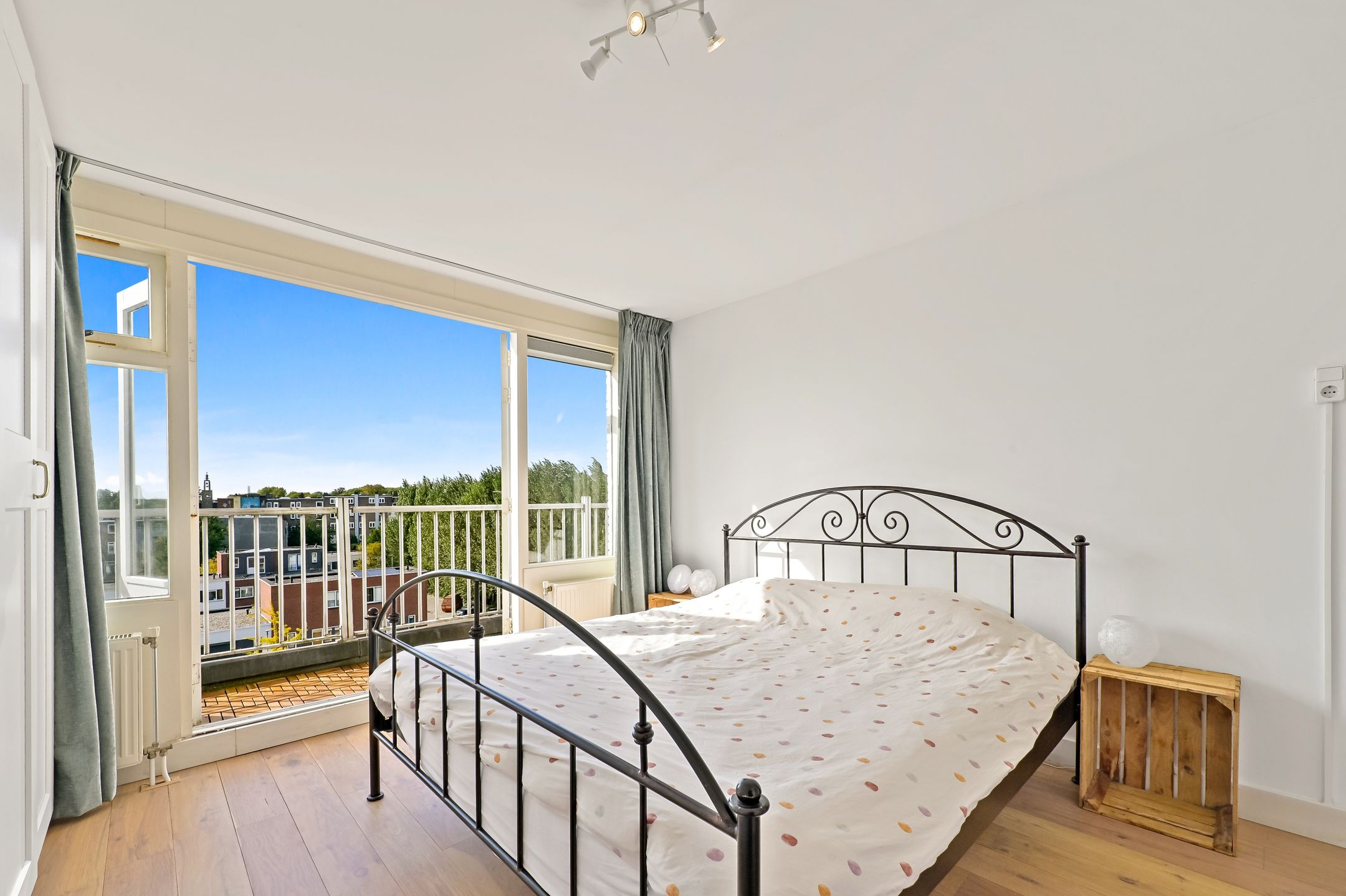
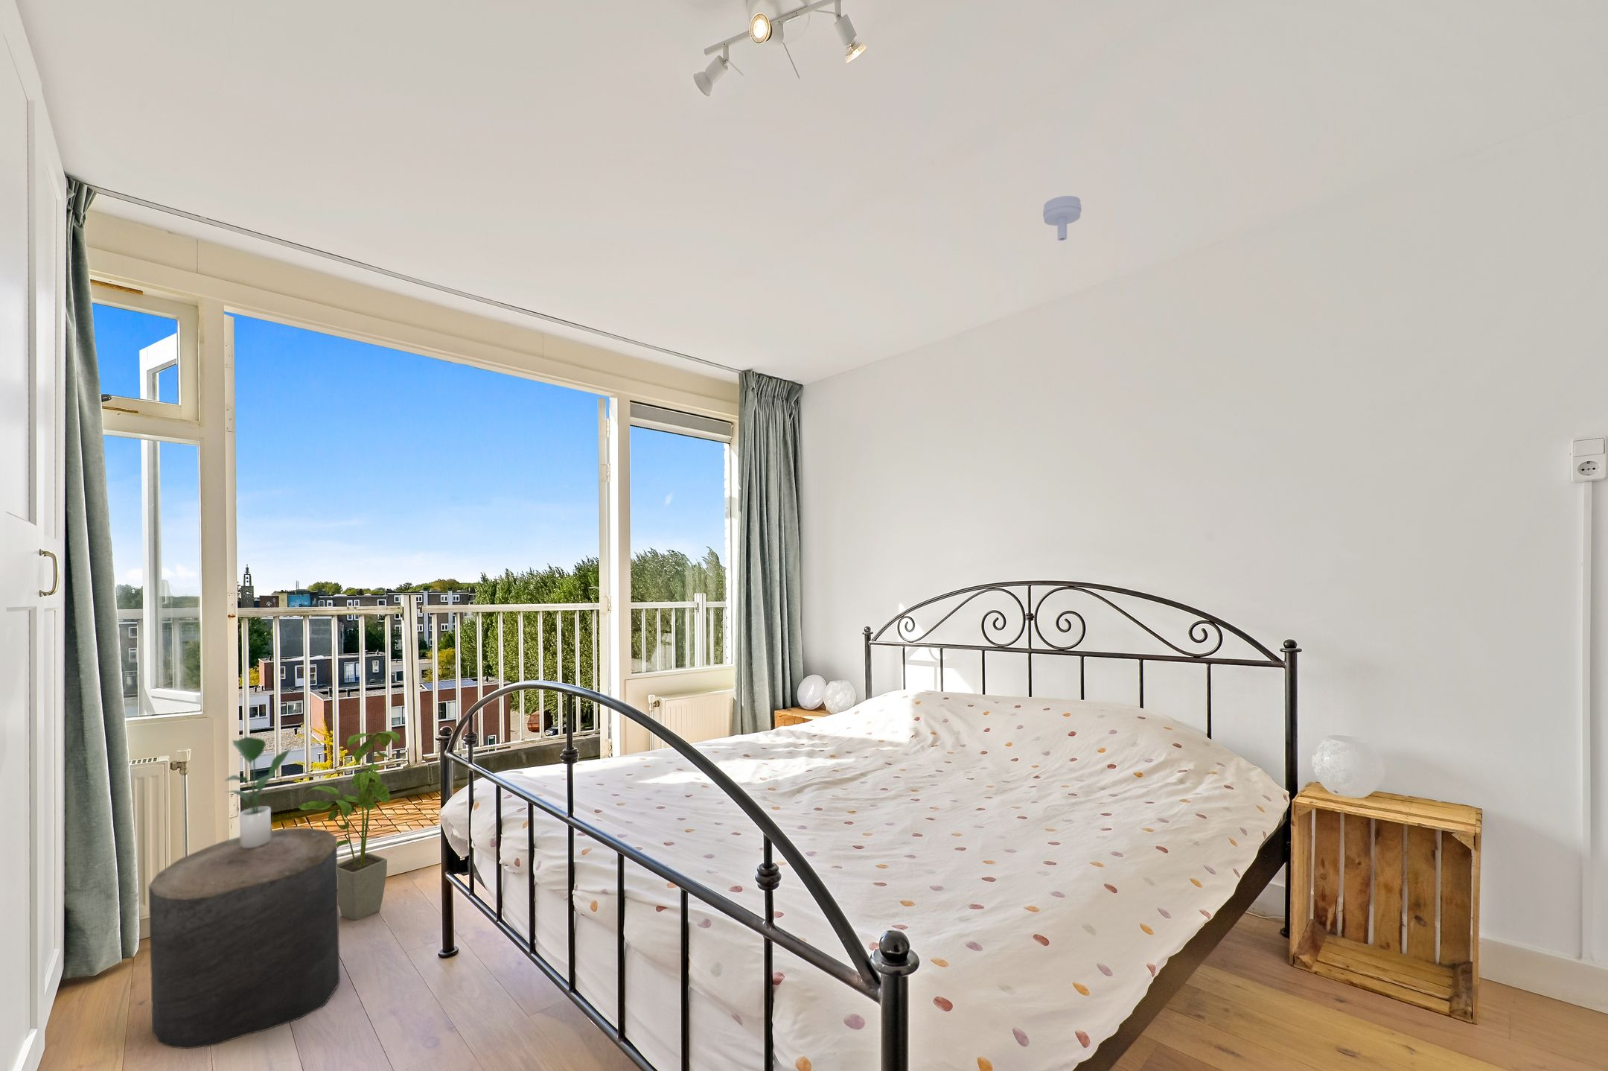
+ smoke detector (1062, 221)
+ potted plant (258, 785)
+ stool (252, 930)
+ house plant (362, 821)
